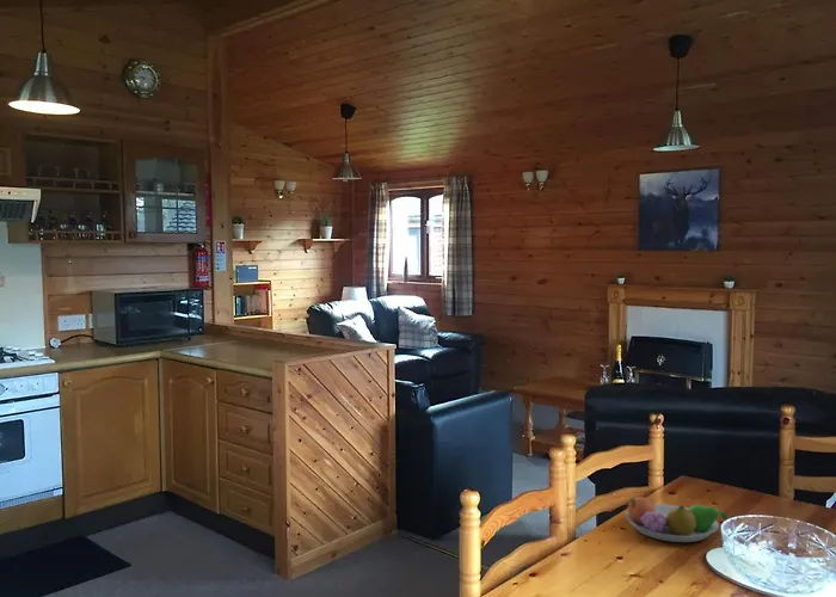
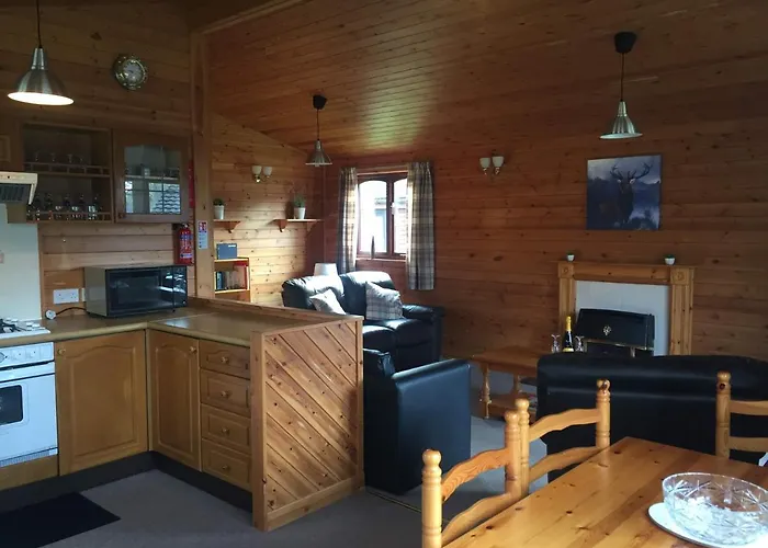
- fruit bowl (674, 512)
